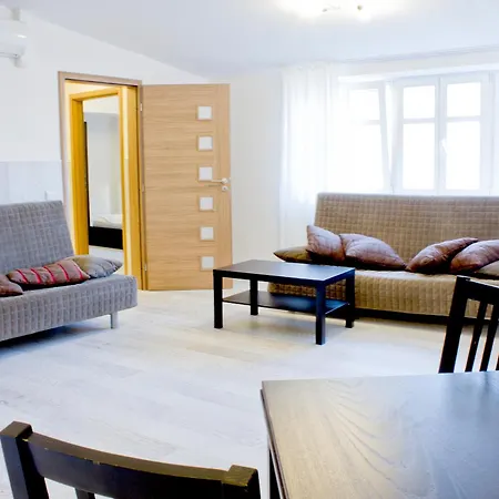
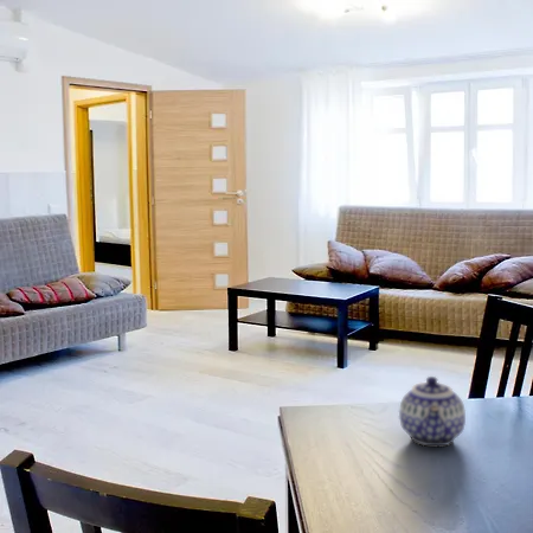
+ teapot (431, 407)
